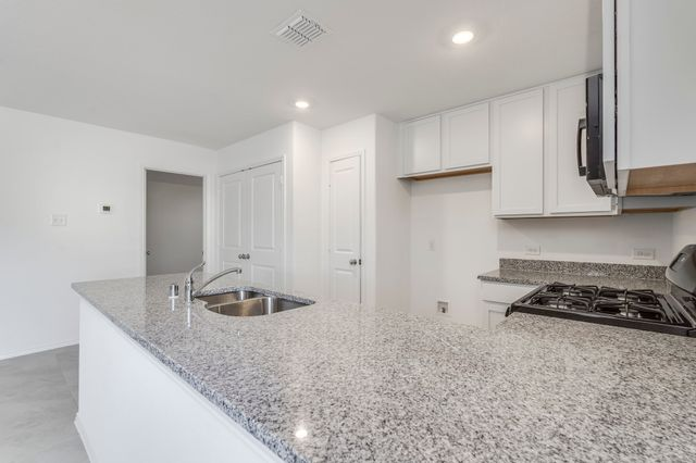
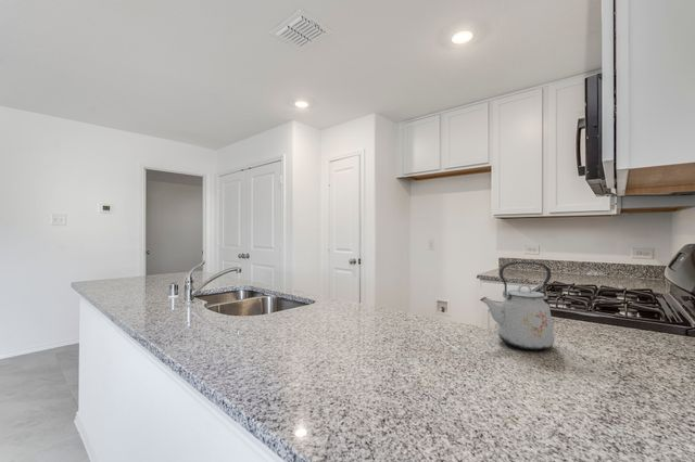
+ kettle (515, 303)
